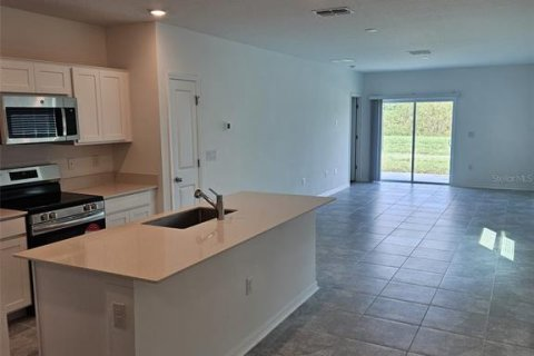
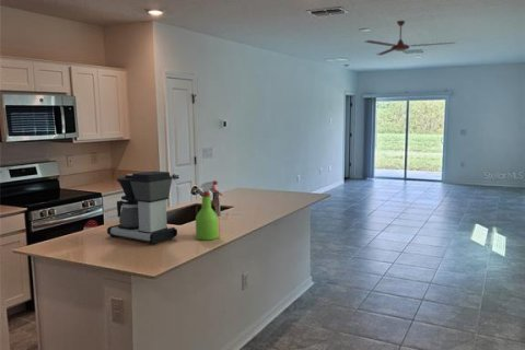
+ ceiling fan (401, 39)
+ spray bottle (209, 209)
+ coffee maker (140, 205)
